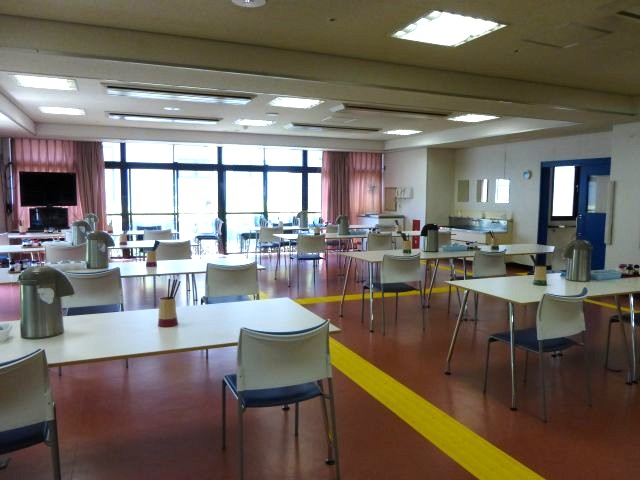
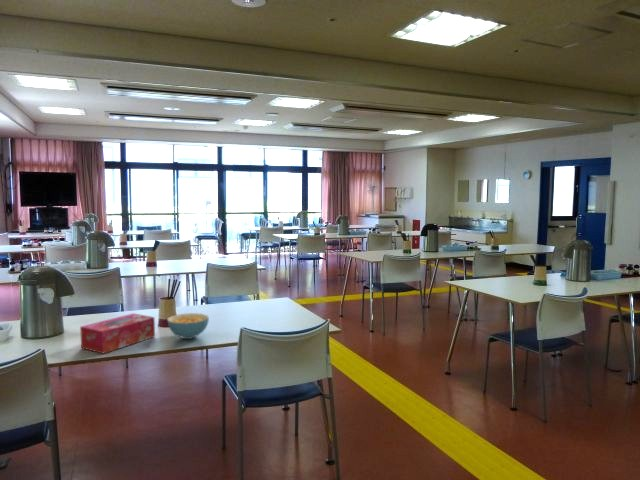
+ tissue box (119, 332)
+ cereal bowl (188, 327)
